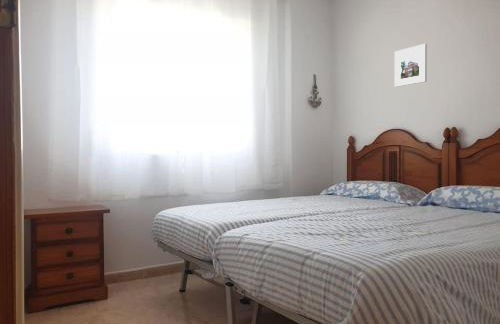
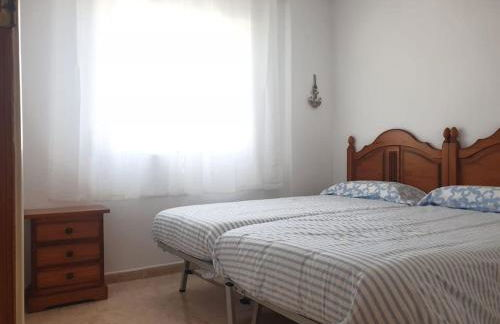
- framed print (410, 66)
